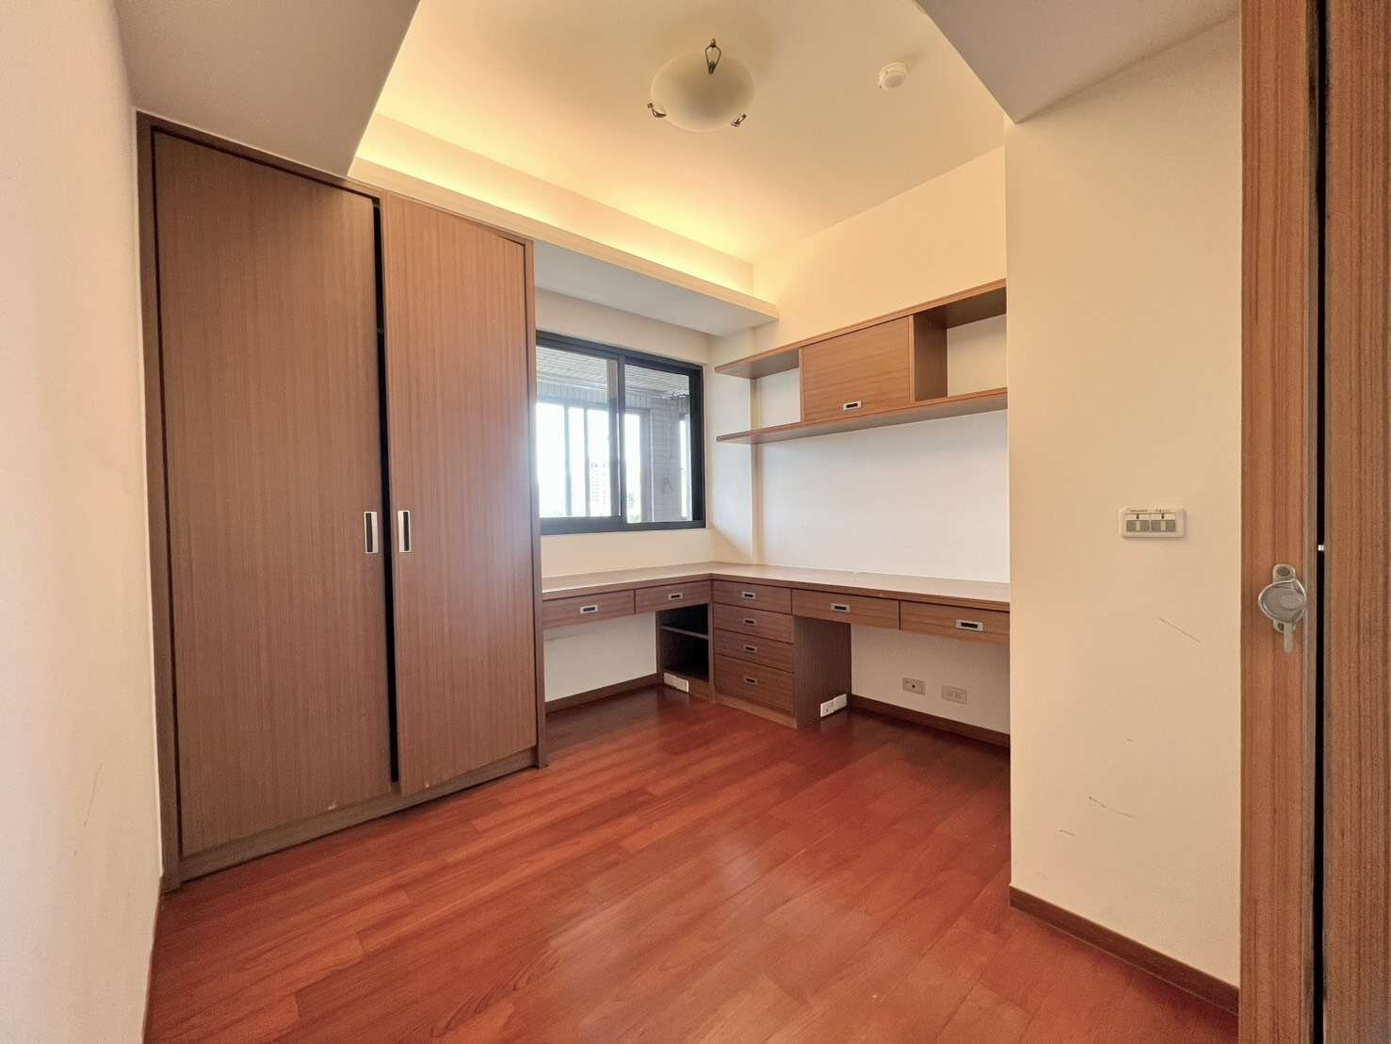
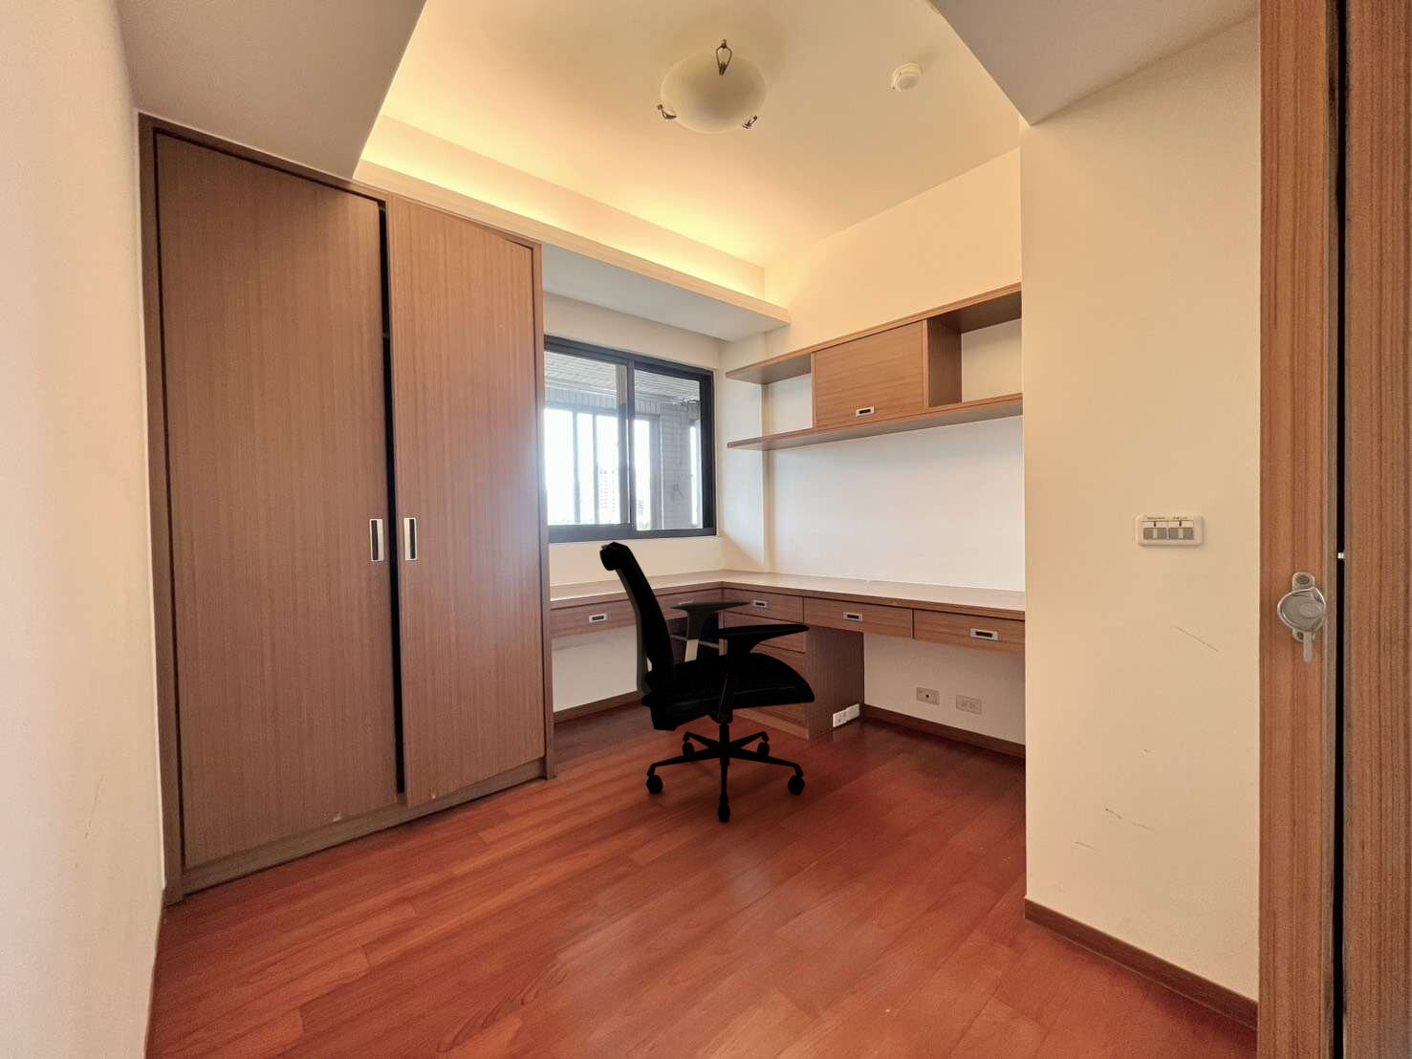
+ office chair (702, 662)
